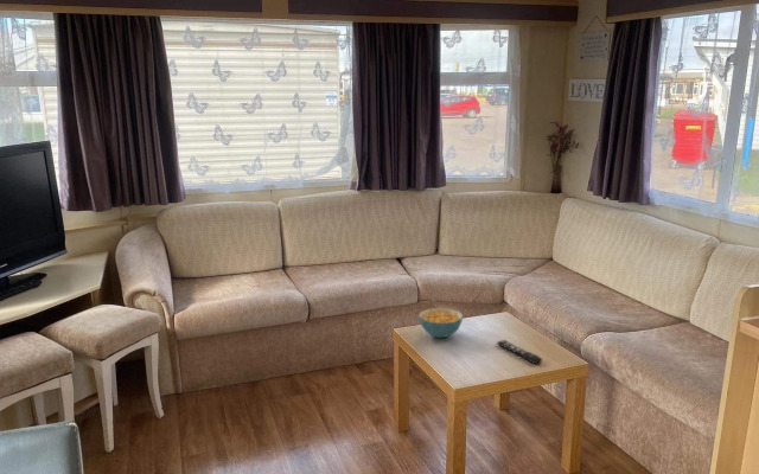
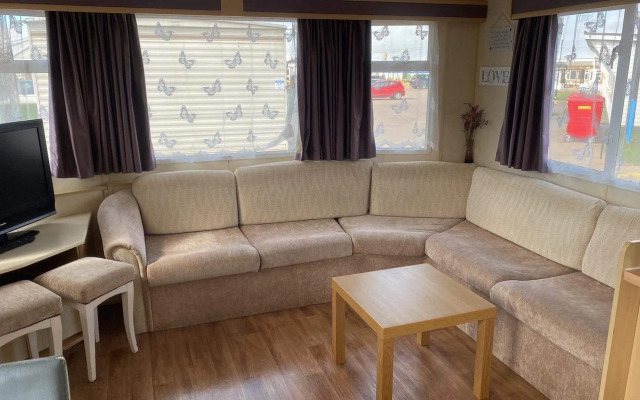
- remote control (518, 351)
- cereal bowl (440, 325)
